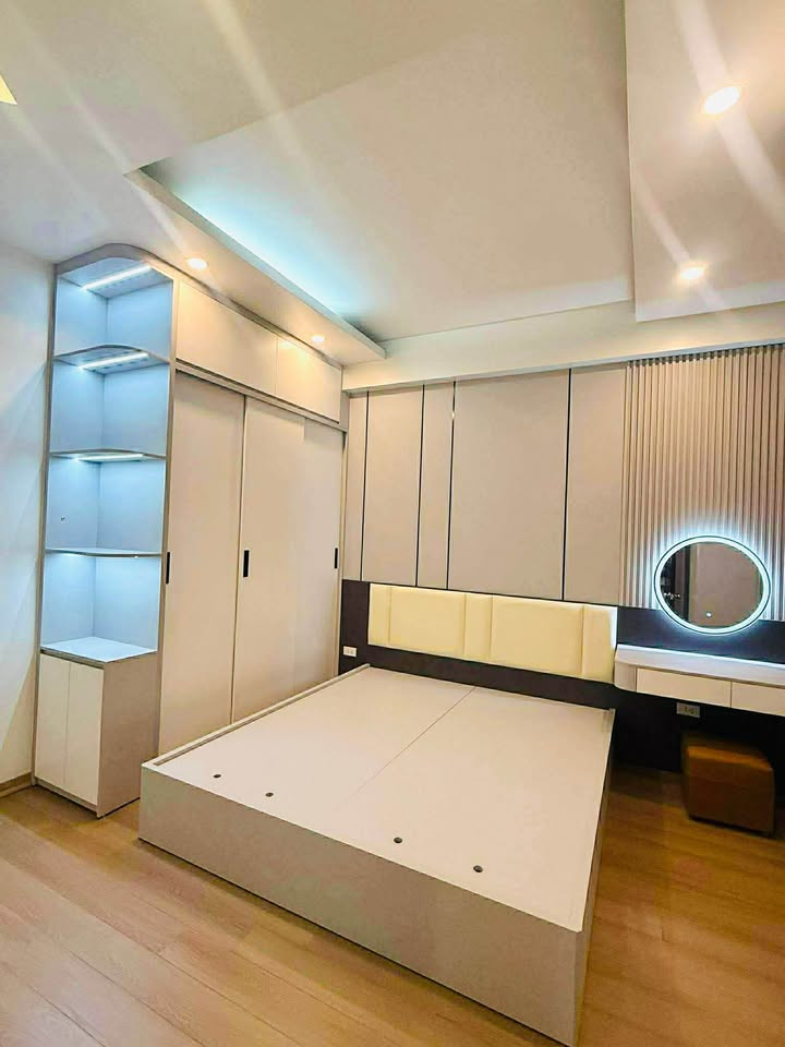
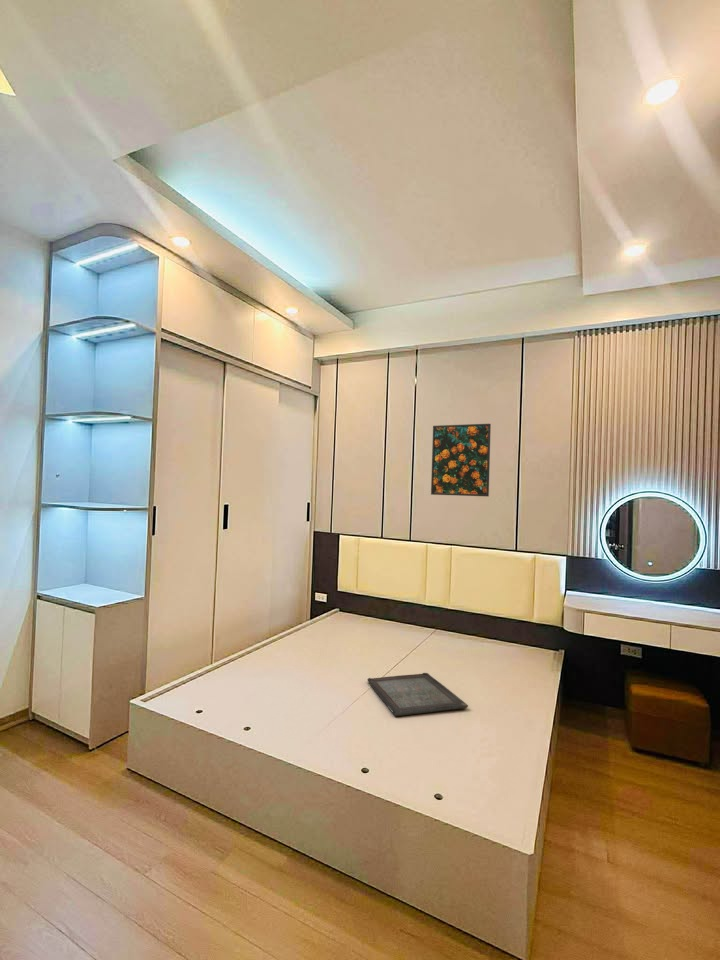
+ serving tray (414, 692)
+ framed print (460, 460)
